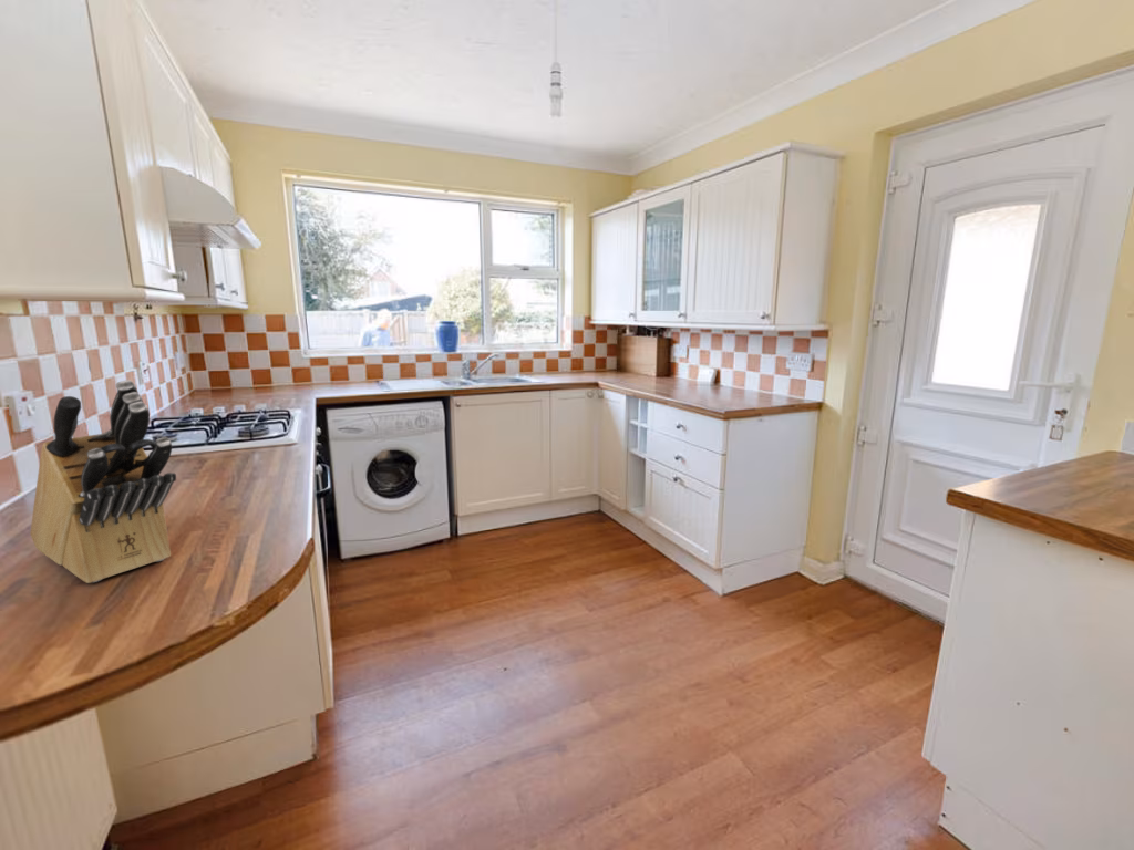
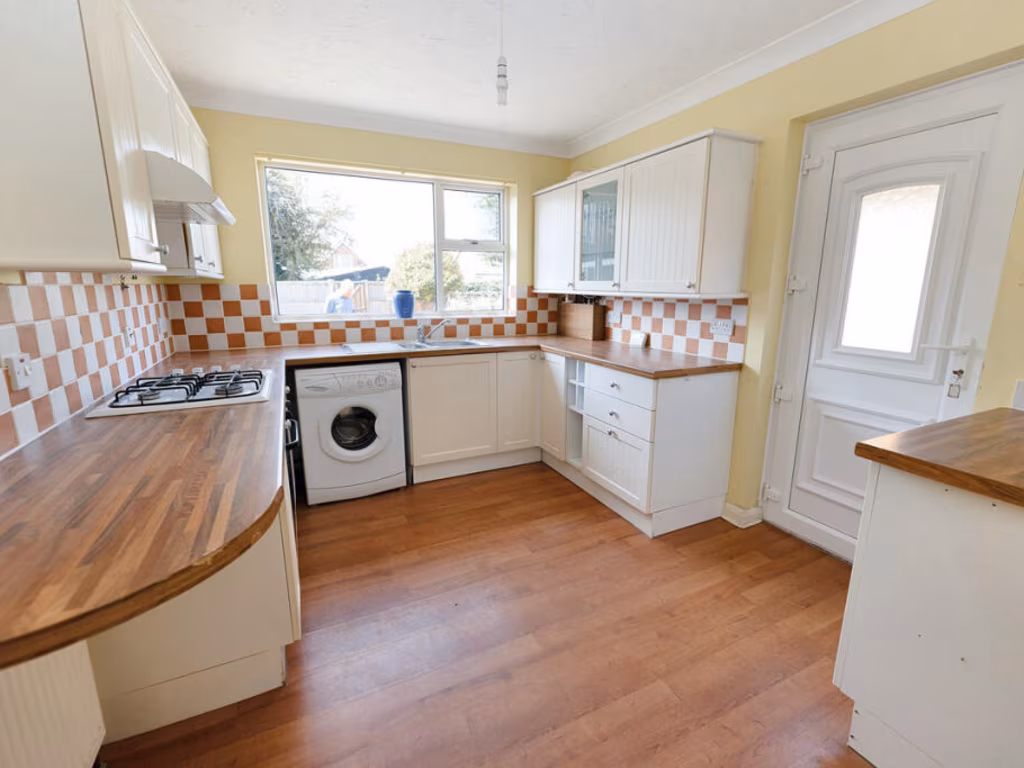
- knife block (95, 471)
